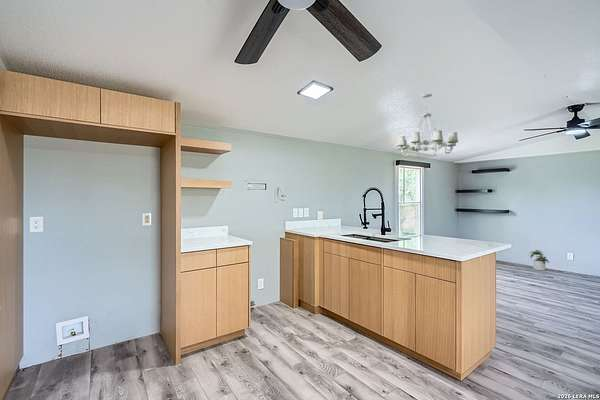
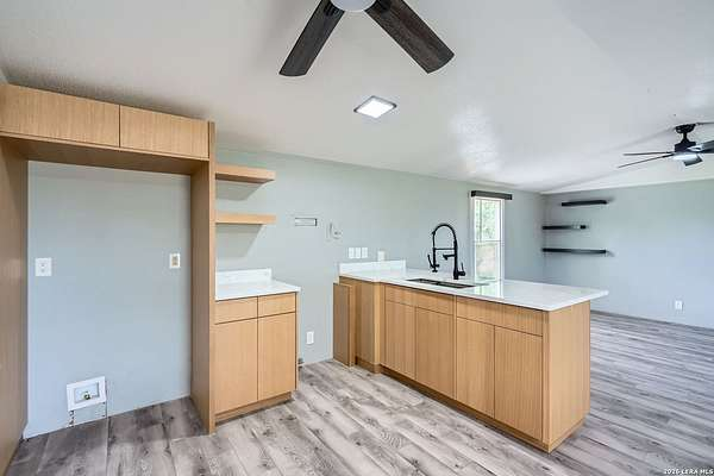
- potted plant (537, 259)
- chandelier (424, 122)
